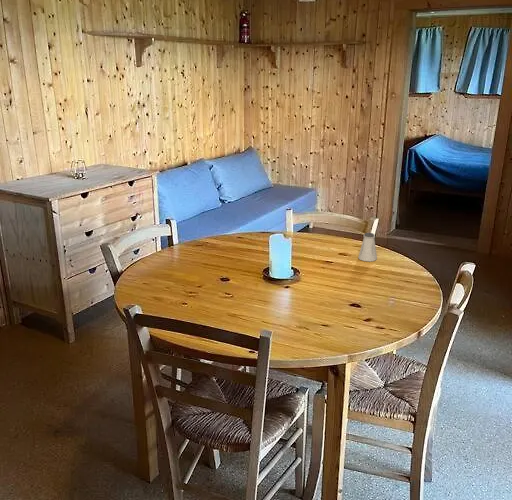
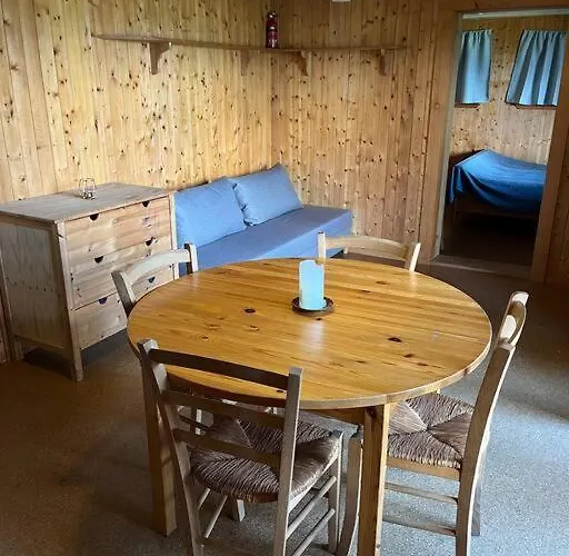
- saltshaker (368, 246)
